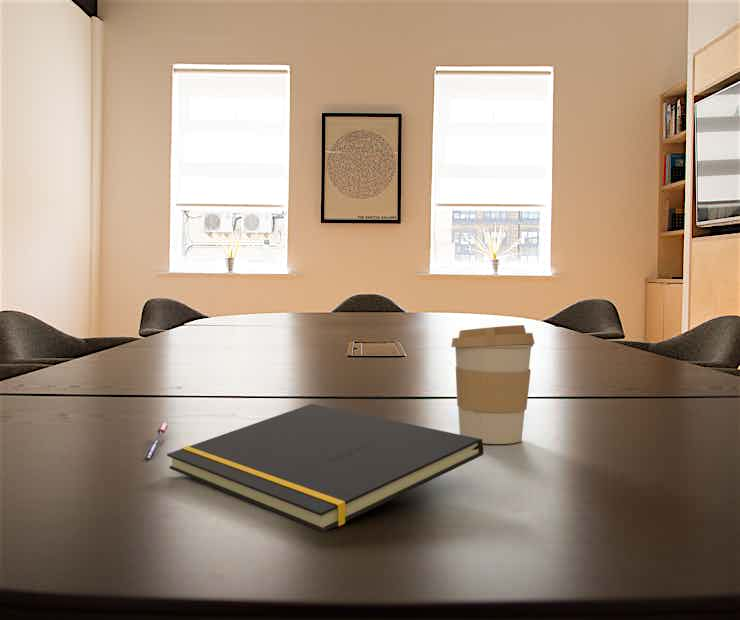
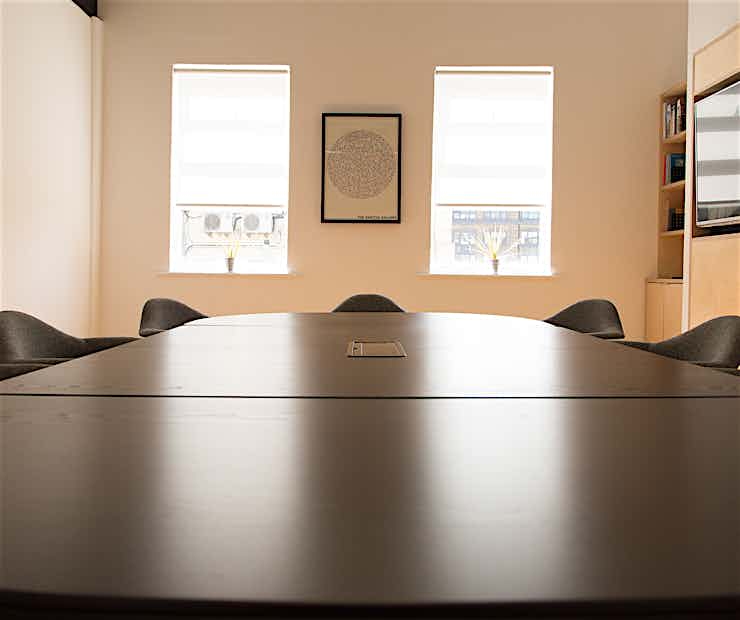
- notepad (317, 454)
- coffee cup (491, 381)
- pen (156, 439)
